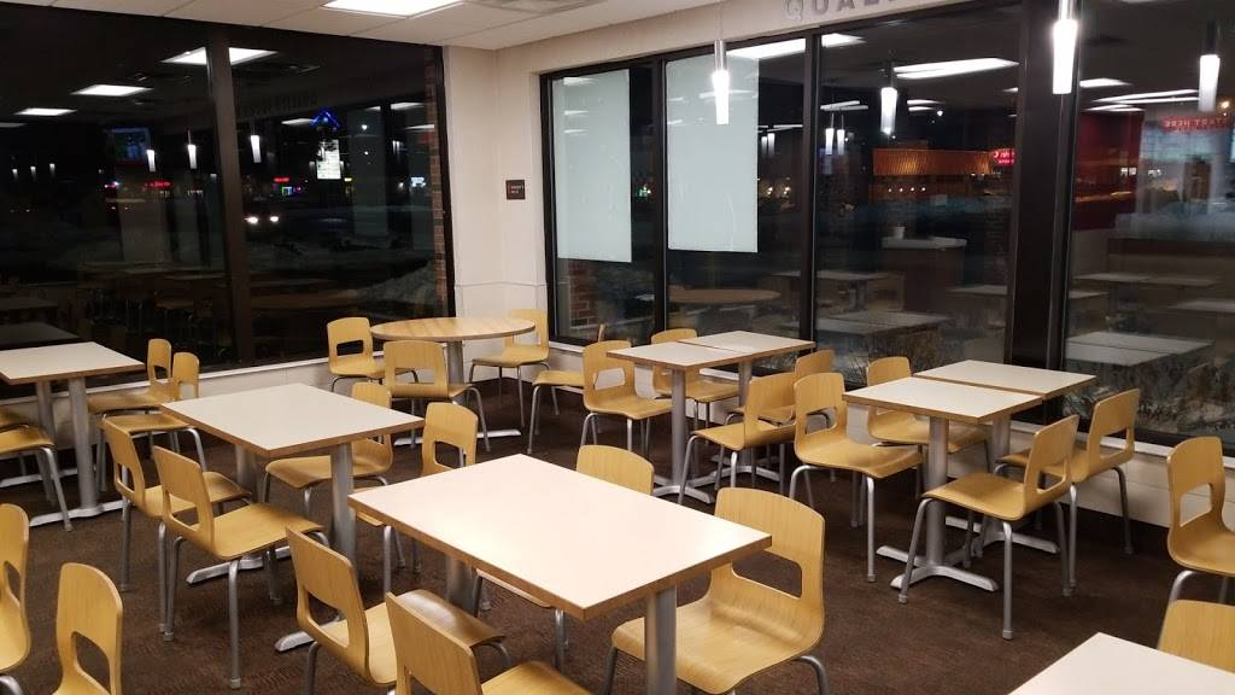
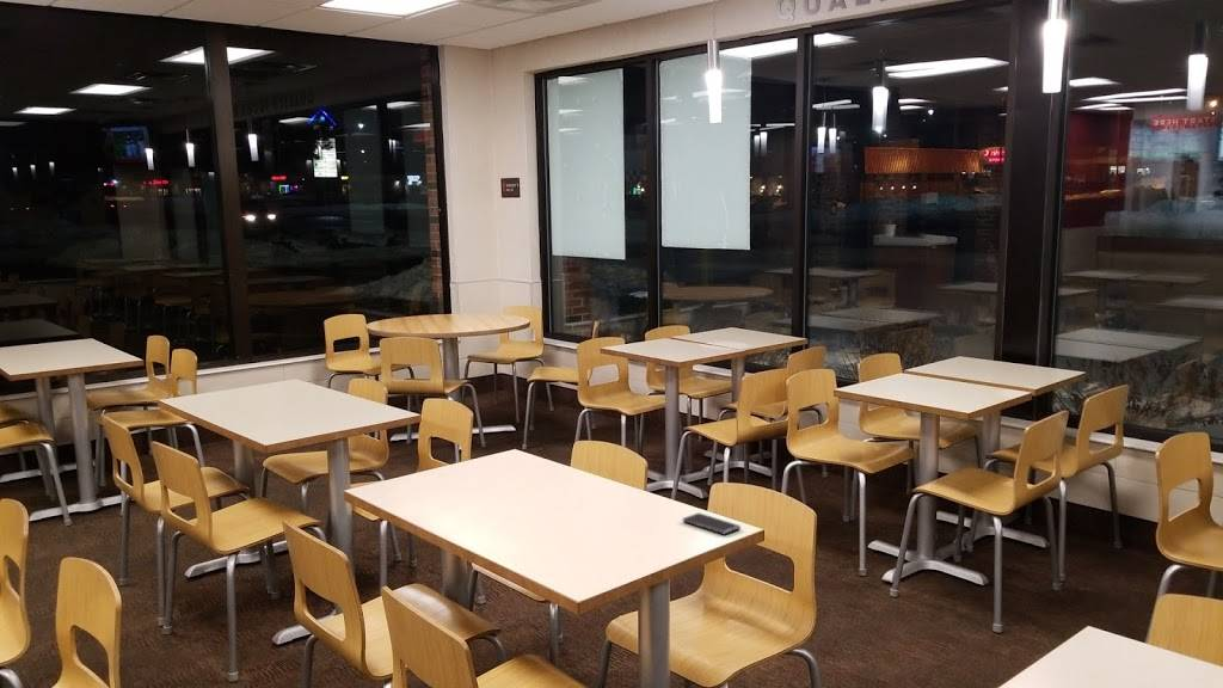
+ smartphone (711, 523)
